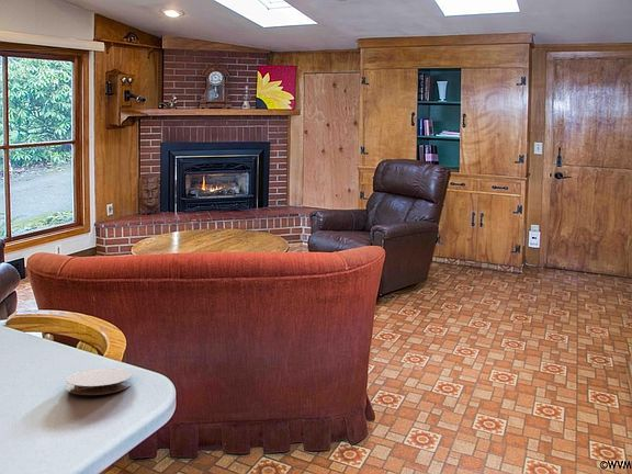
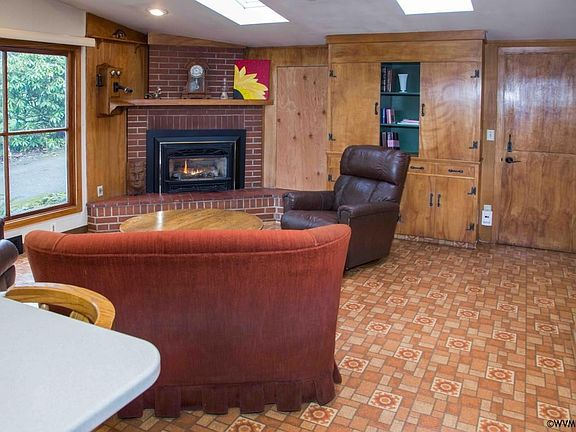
- coaster (99, 381)
